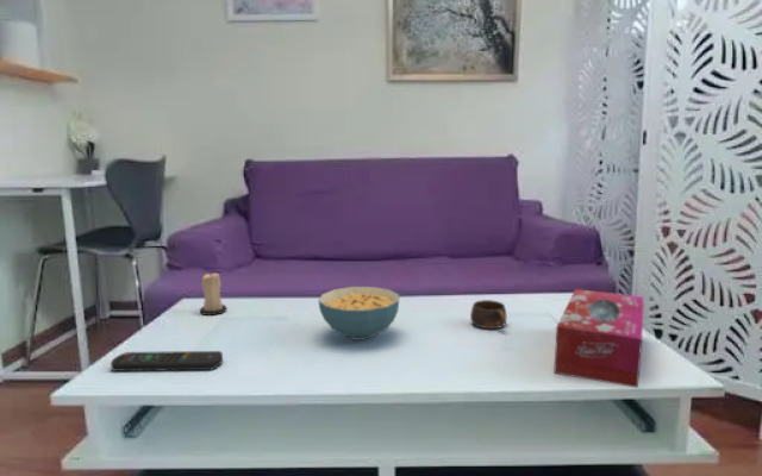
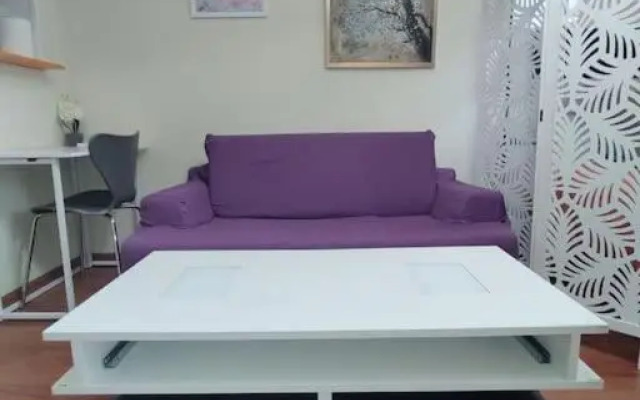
- candle (212, 290)
- cereal bowl (360, 317)
- remote control (168, 359)
- tissue box (601, 332)
- cup (489, 315)
